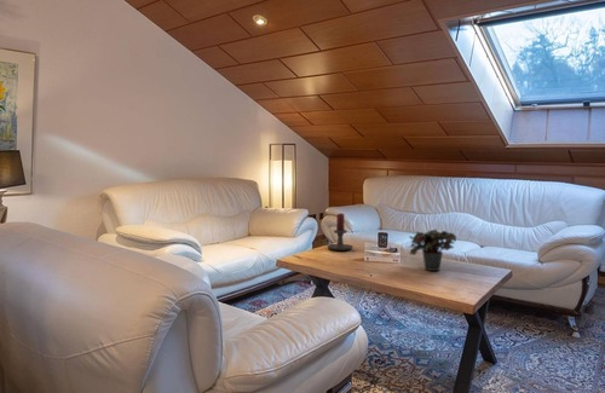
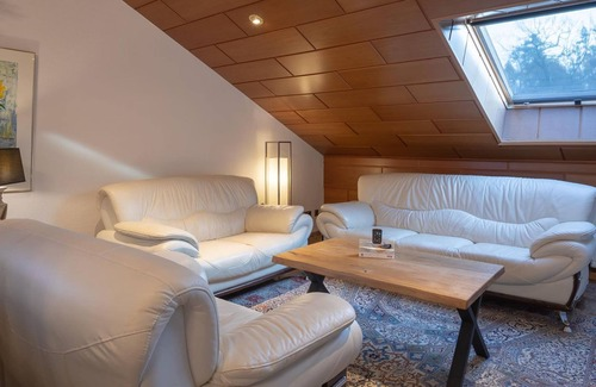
- potted plant (431, 249)
- candle holder (336, 230)
